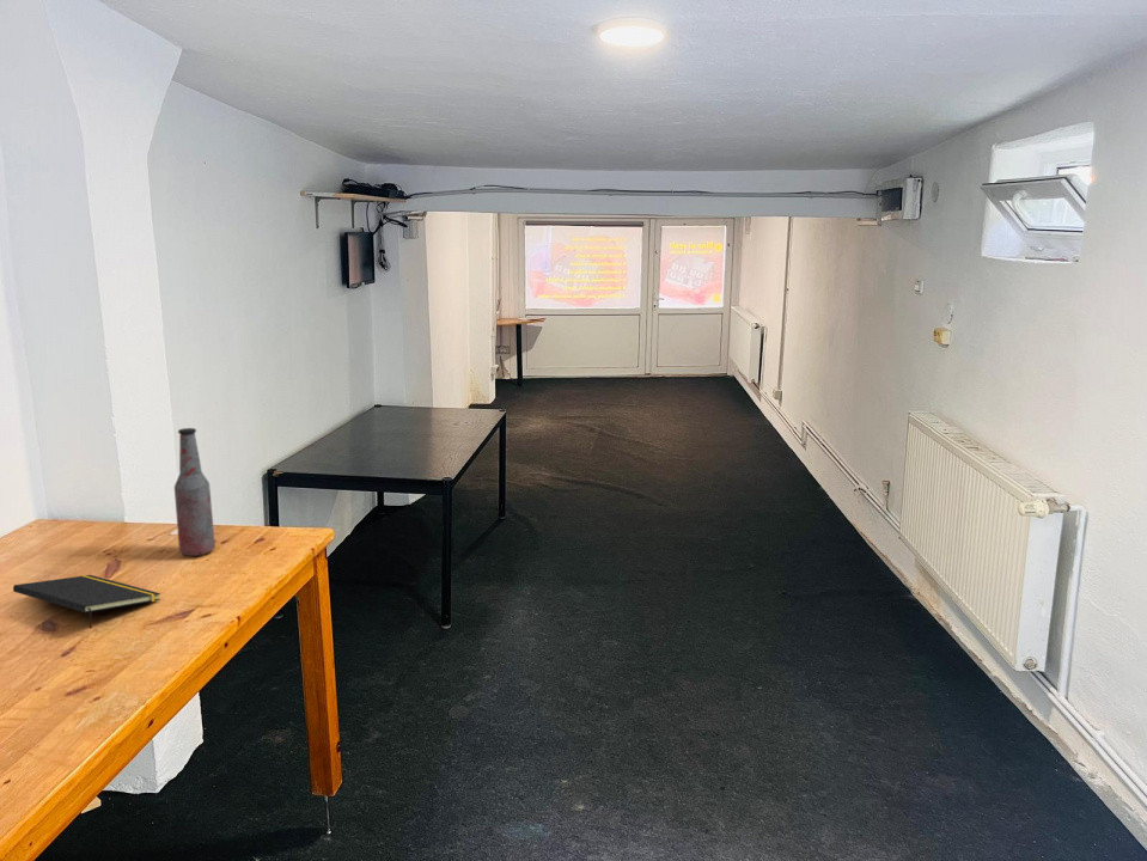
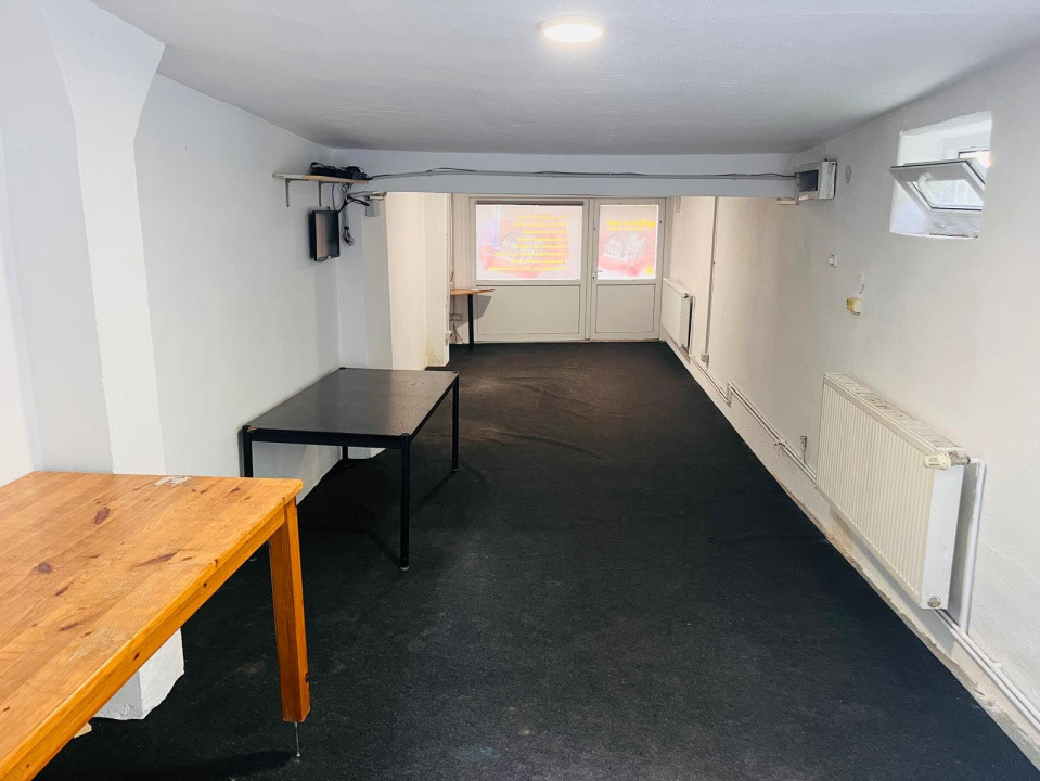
- notepad (87, 592)
- bottle (191, 491)
